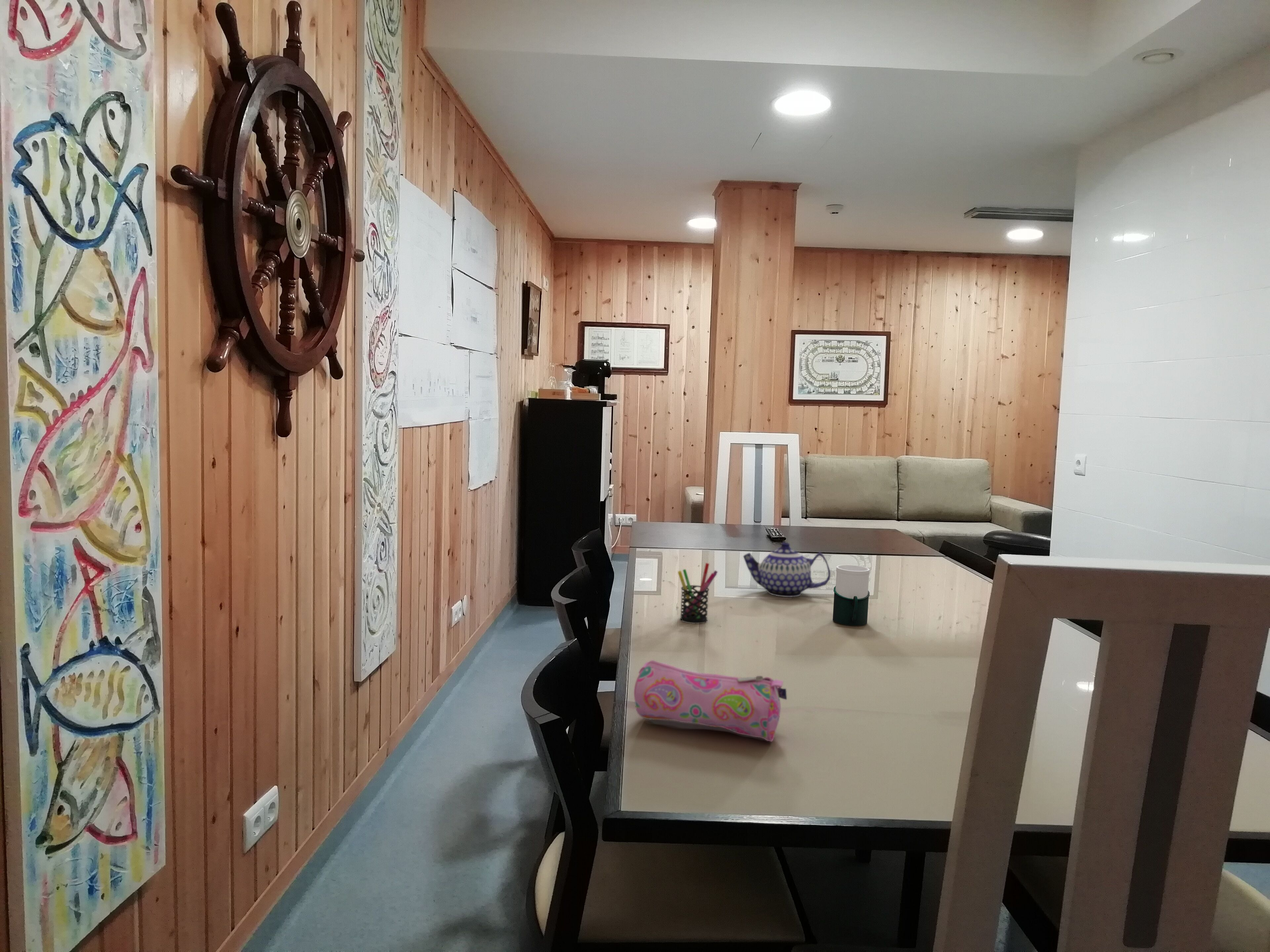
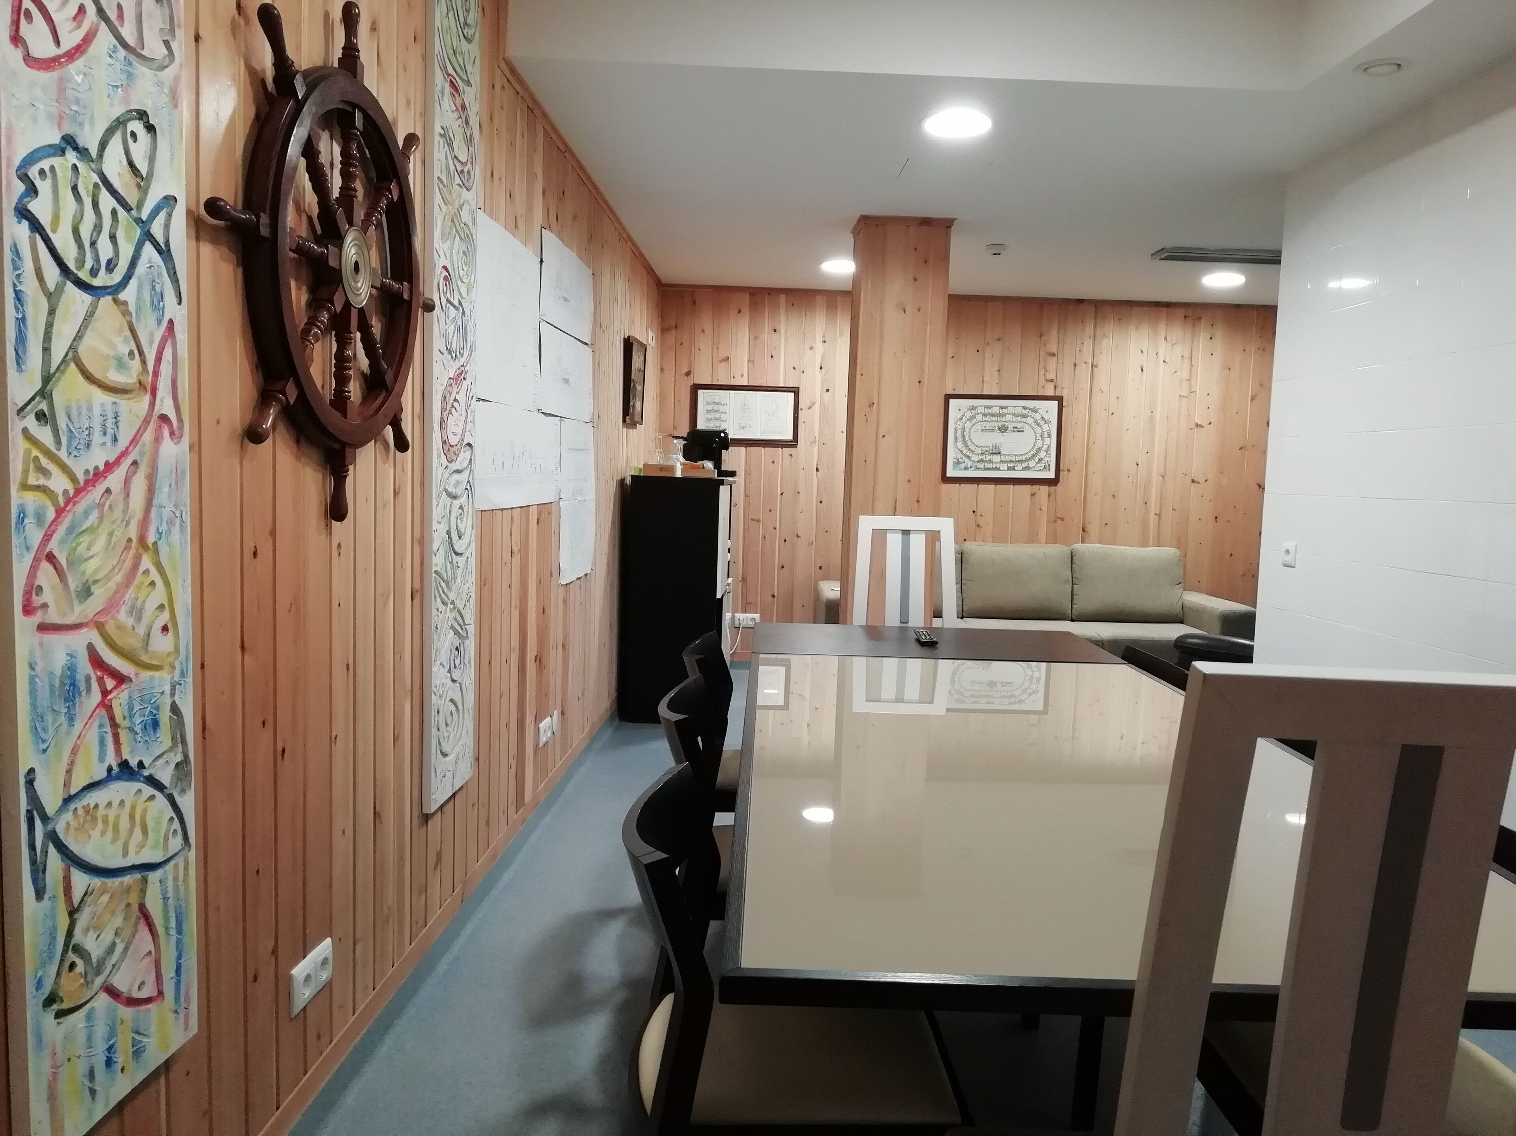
- pencil case (709, 697)
- cup (852, 596)
- pen holder (694, 592)
- teapot (786, 568)
